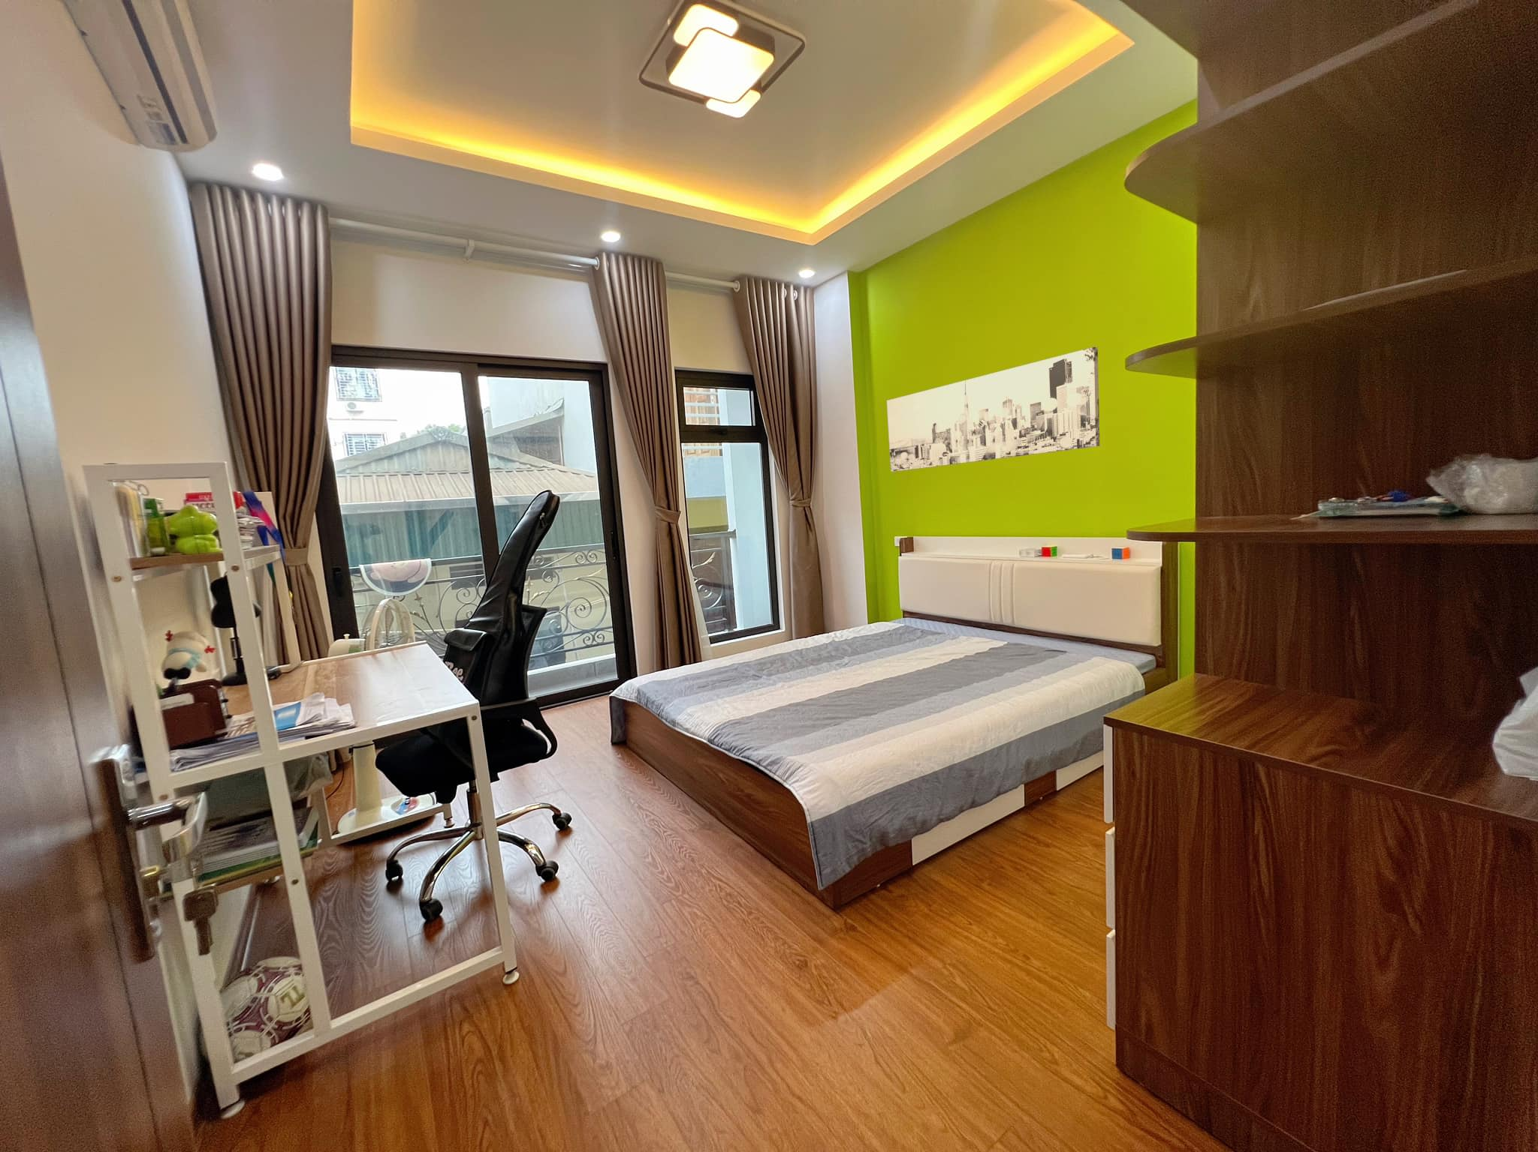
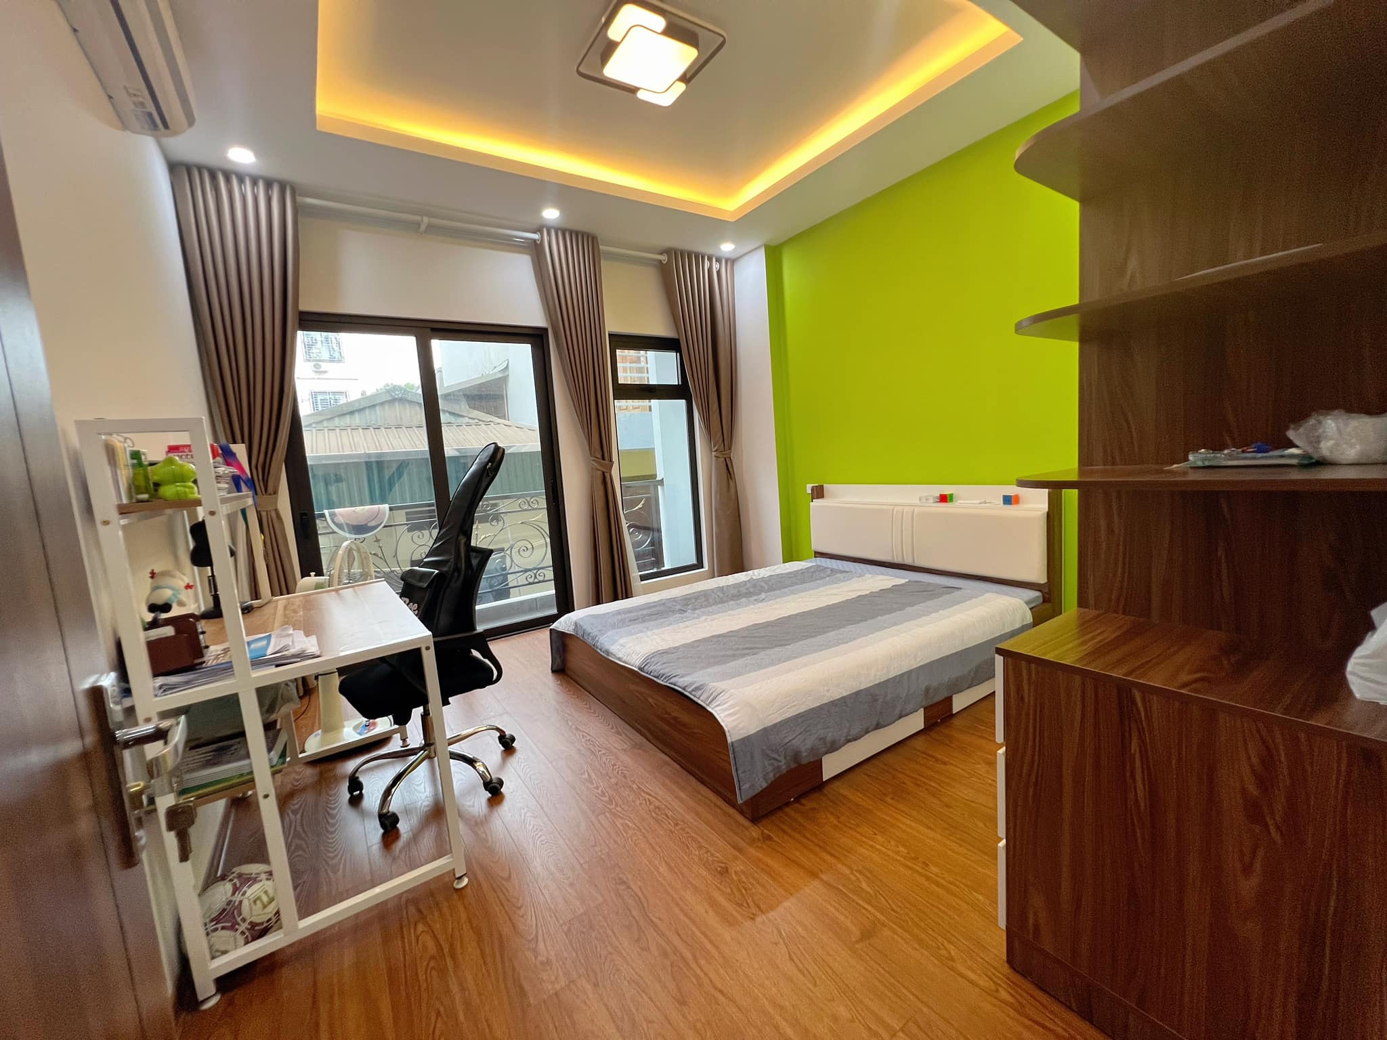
- wall art (977, 419)
